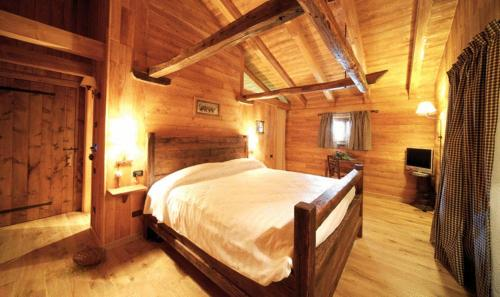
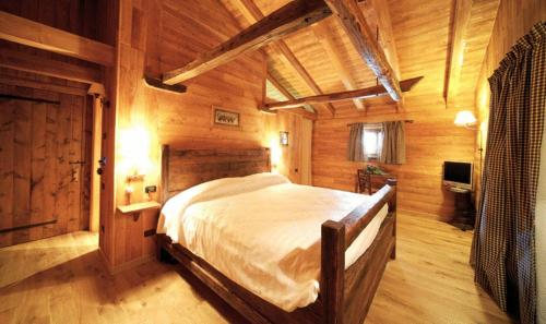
- basket (90, 256)
